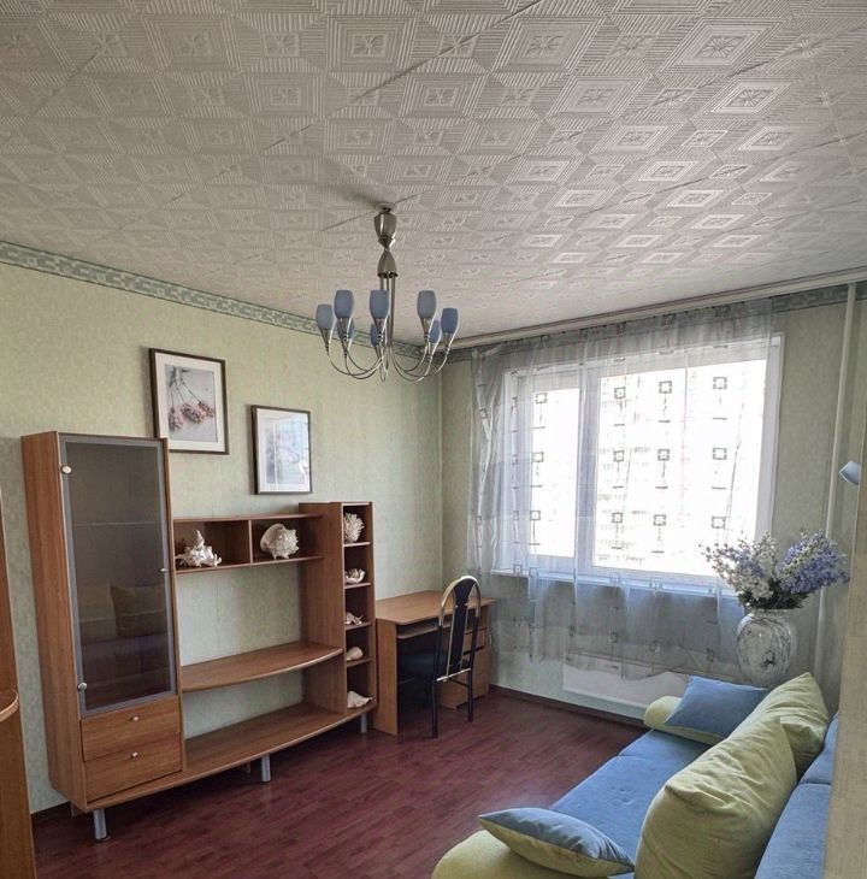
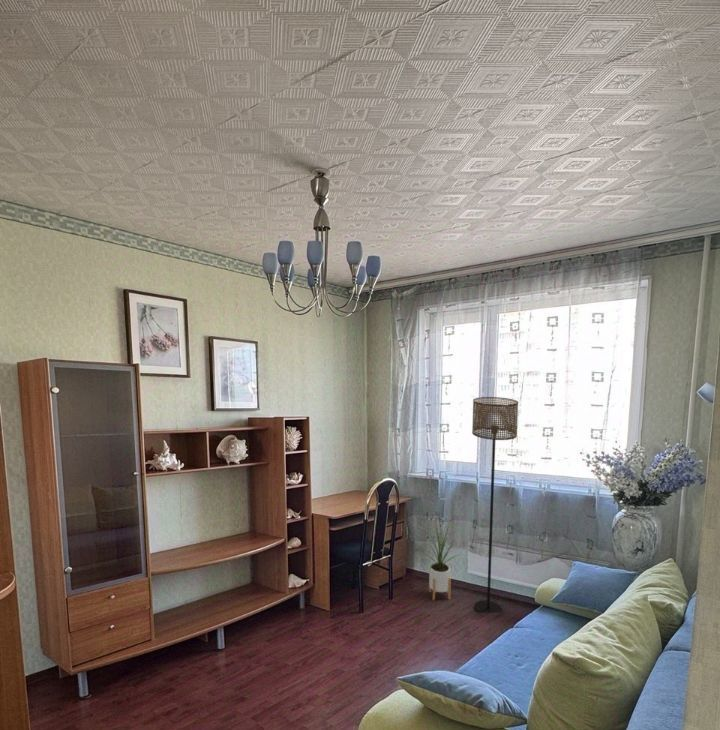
+ floor lamp (491, 507)
+ house plant (441, 557)
